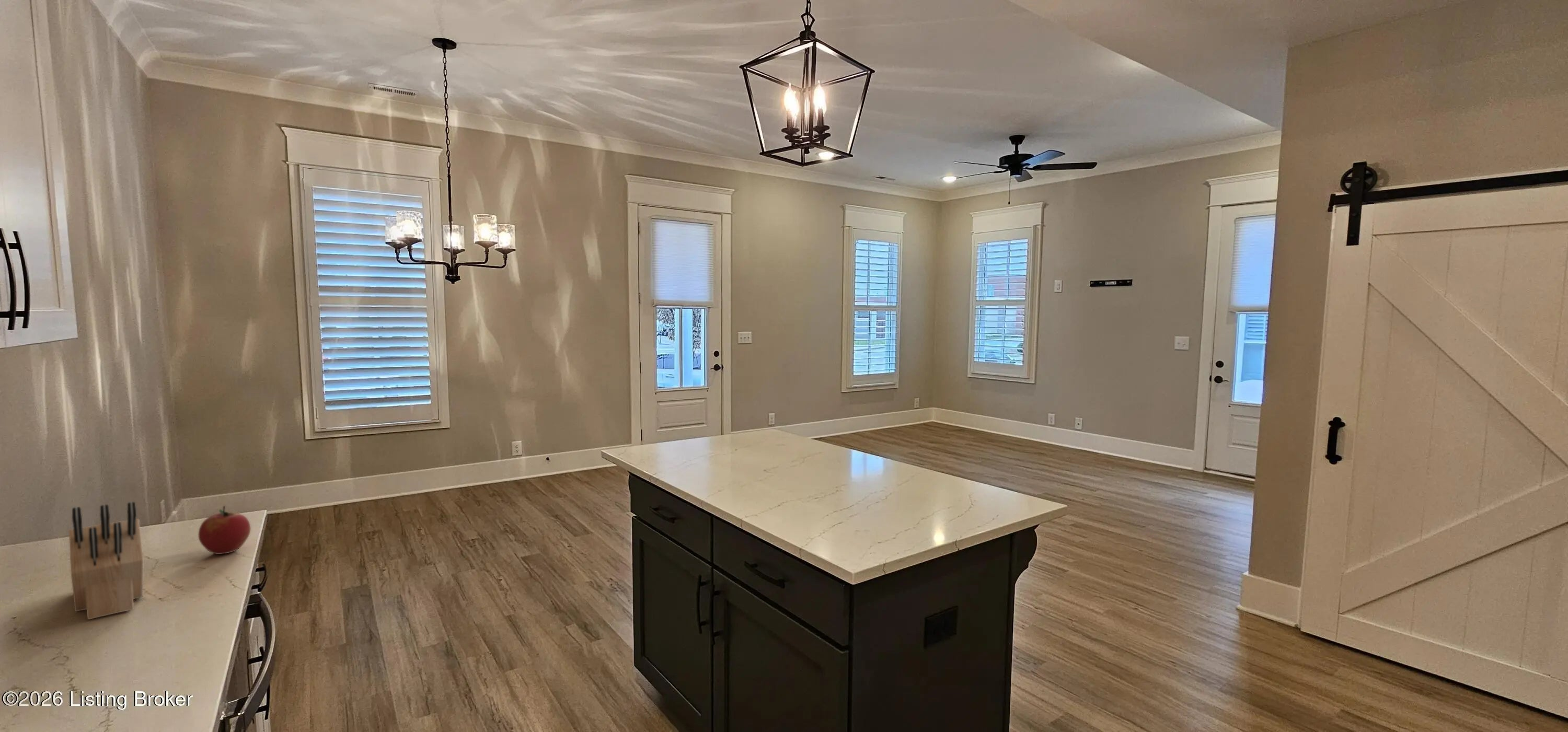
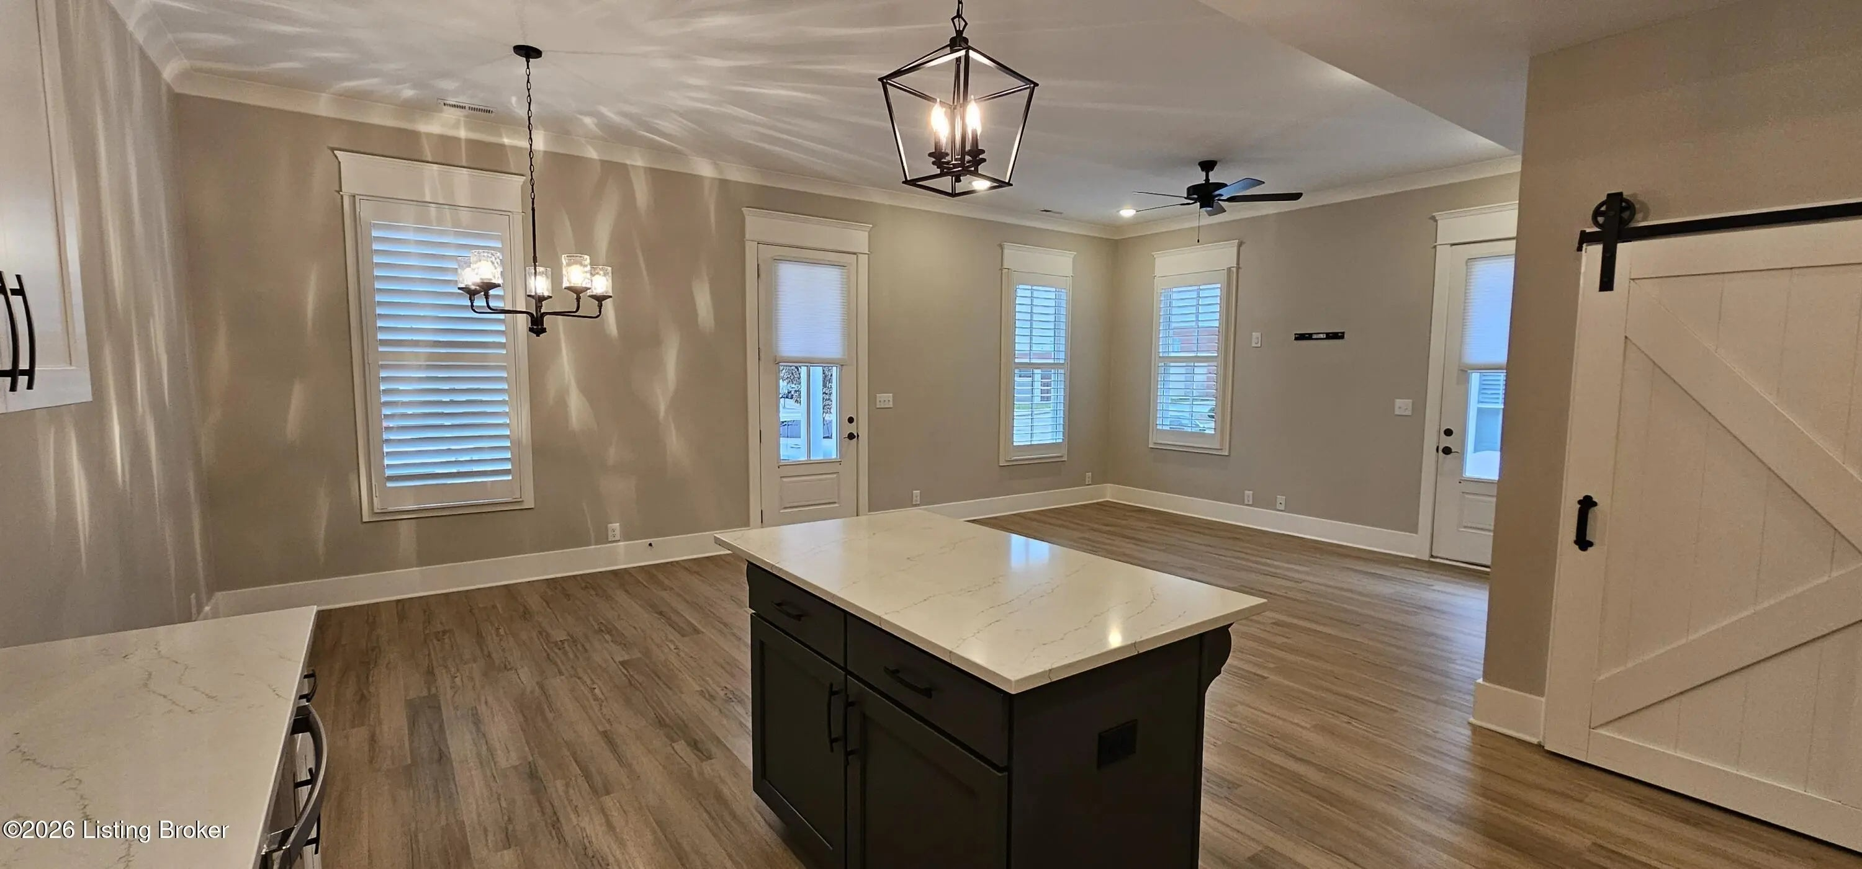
- knife block (106, 549)
- apple (225, 528)
